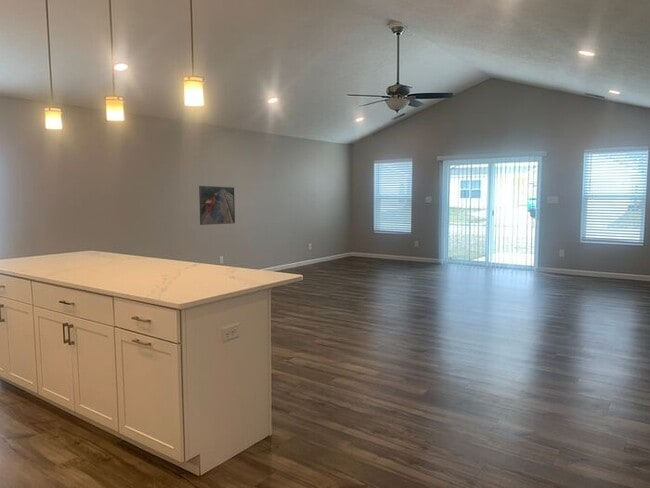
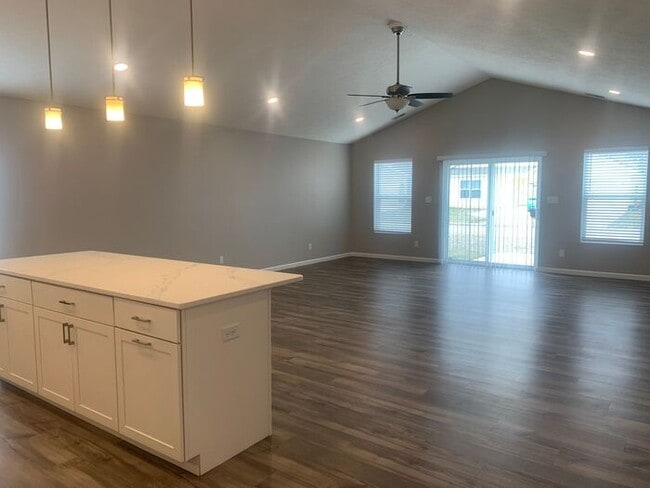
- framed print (217, 205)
